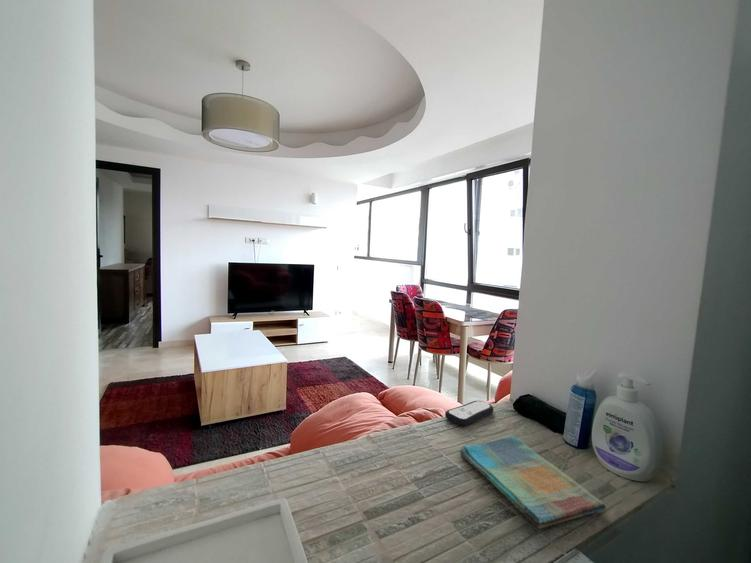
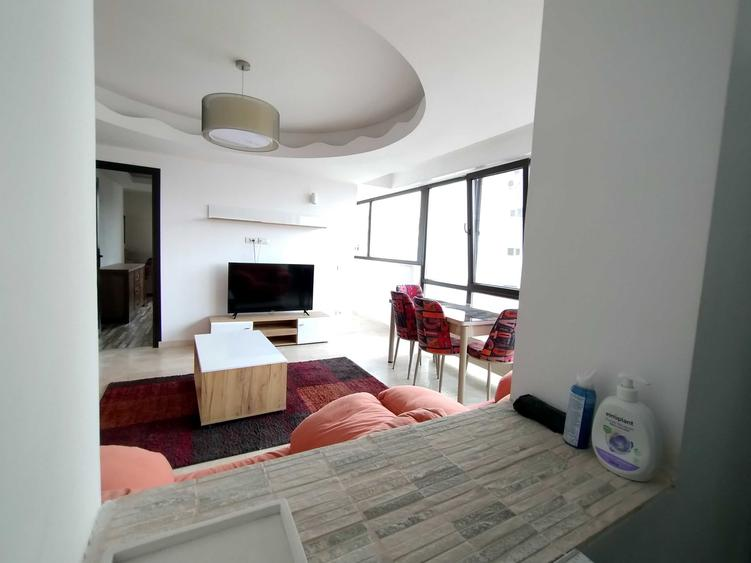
- remote control (470, 411)
- dish towel (524, 473)
